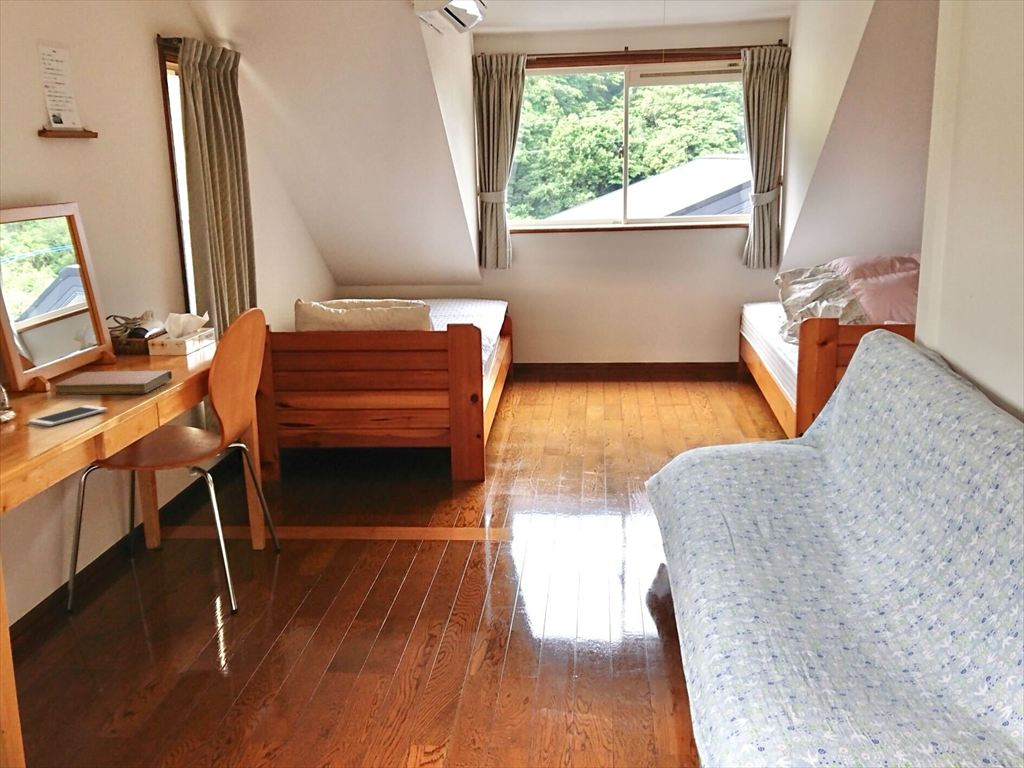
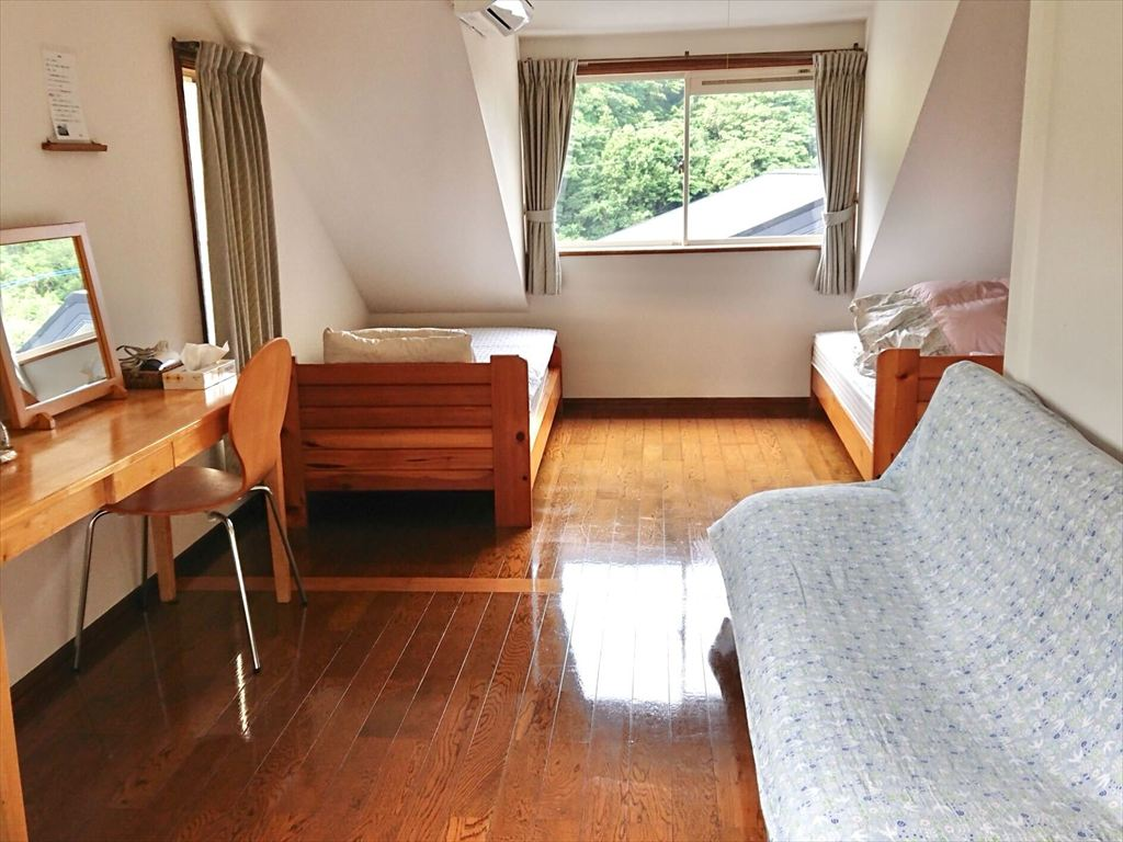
- cell phone (69, 415)
- notebook (114, 381)
